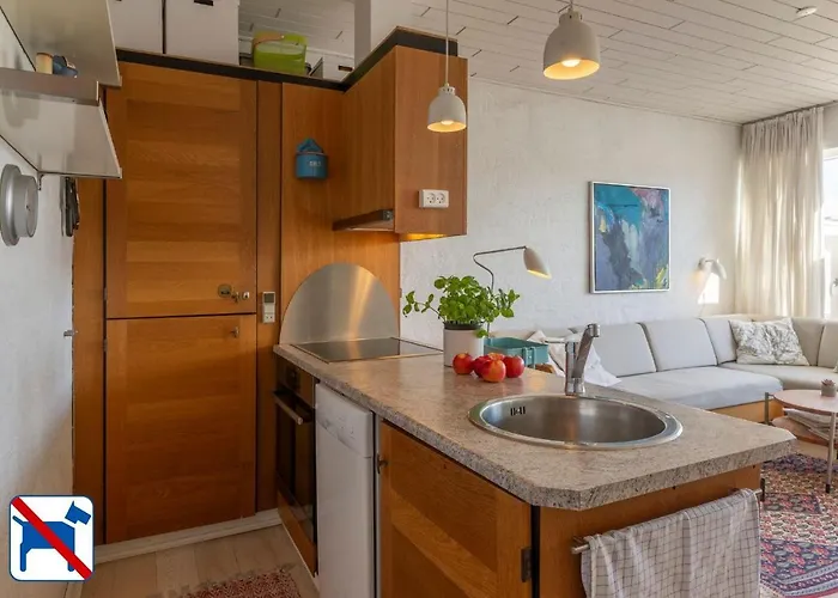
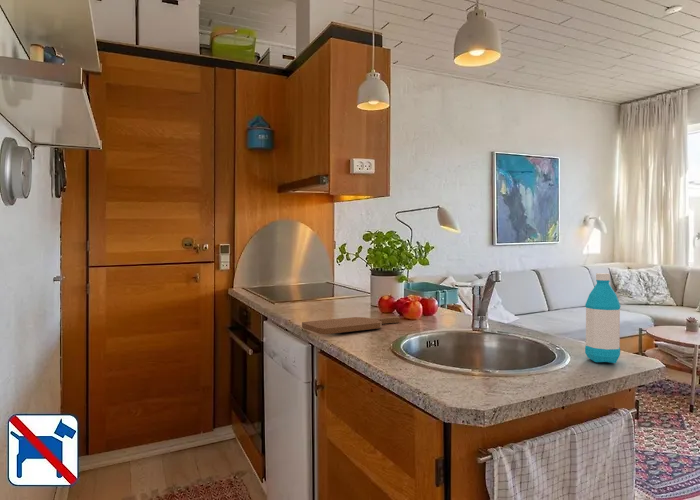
+ cutting board (357, 323)
+ water bottle (602, 317)
